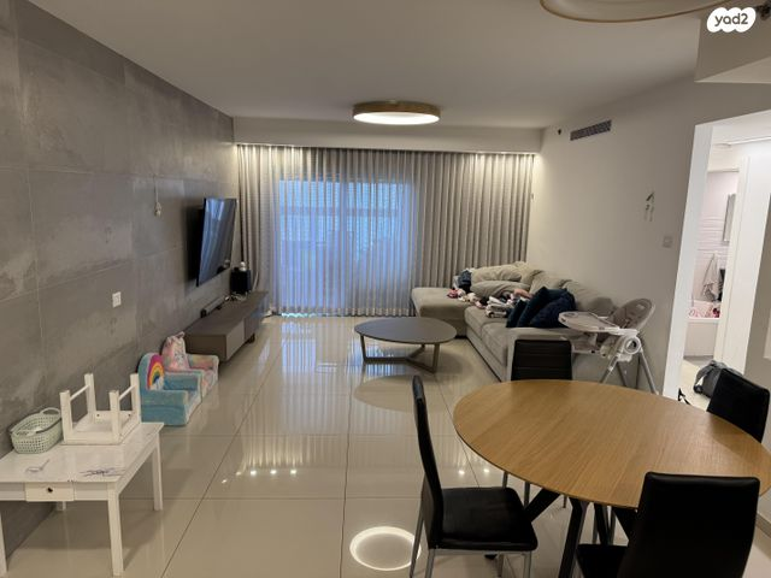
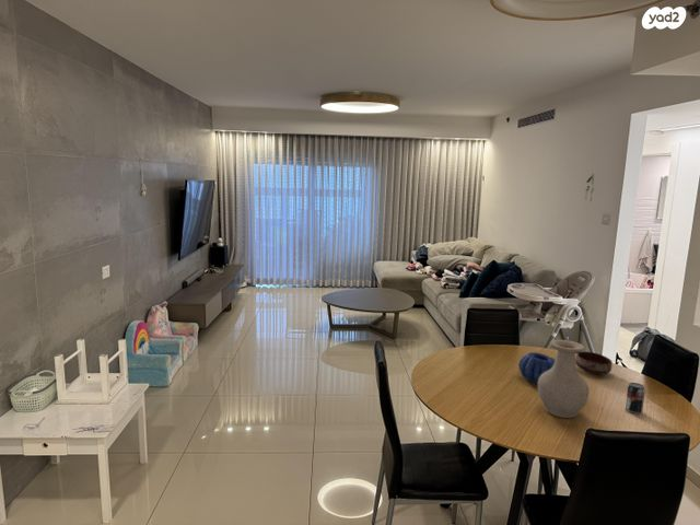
+ vase (563, 377)
+ beverage can (634, 398)
+ bowl (593, 363)
+ decorative bowl (539, 368)
